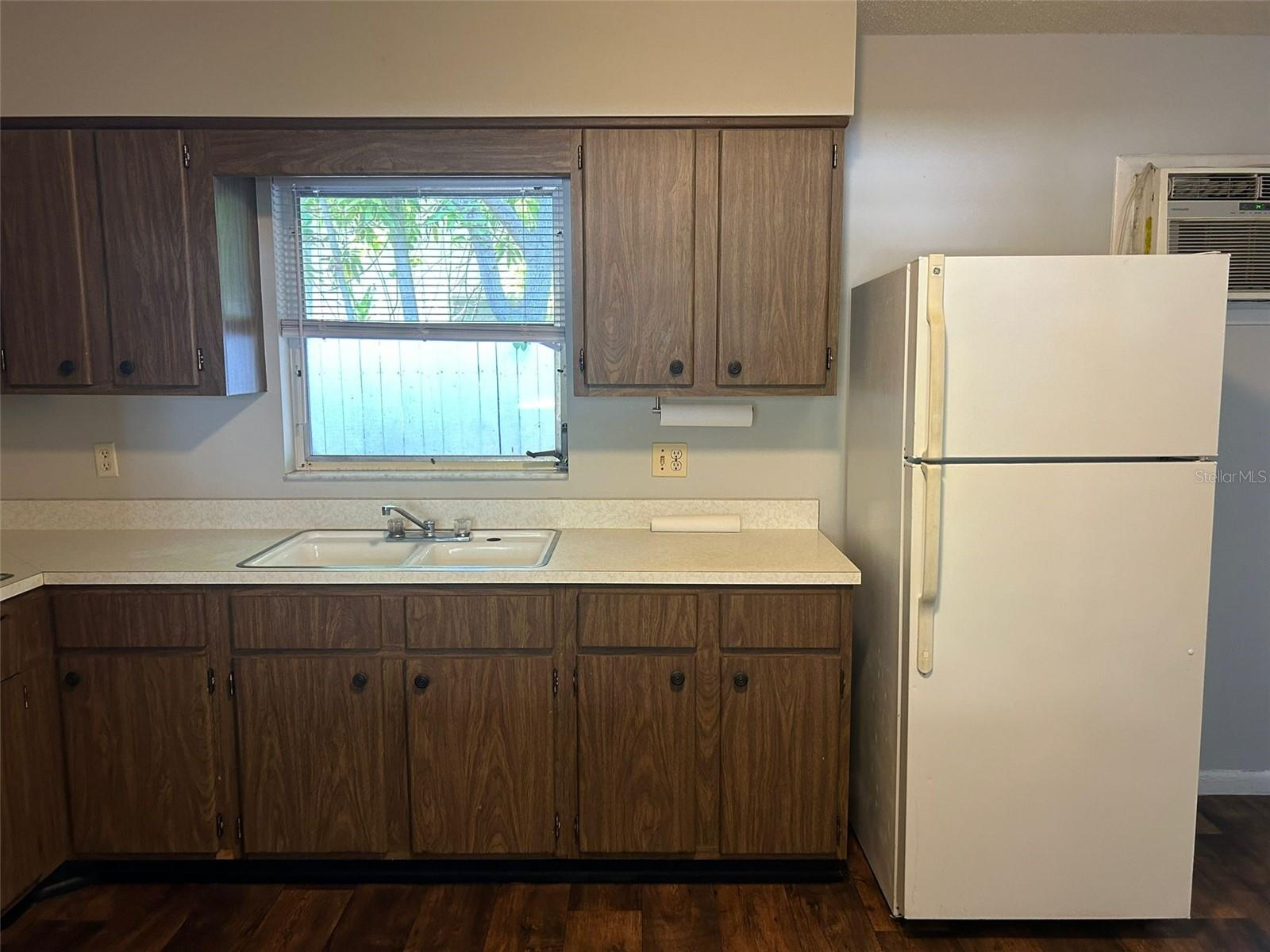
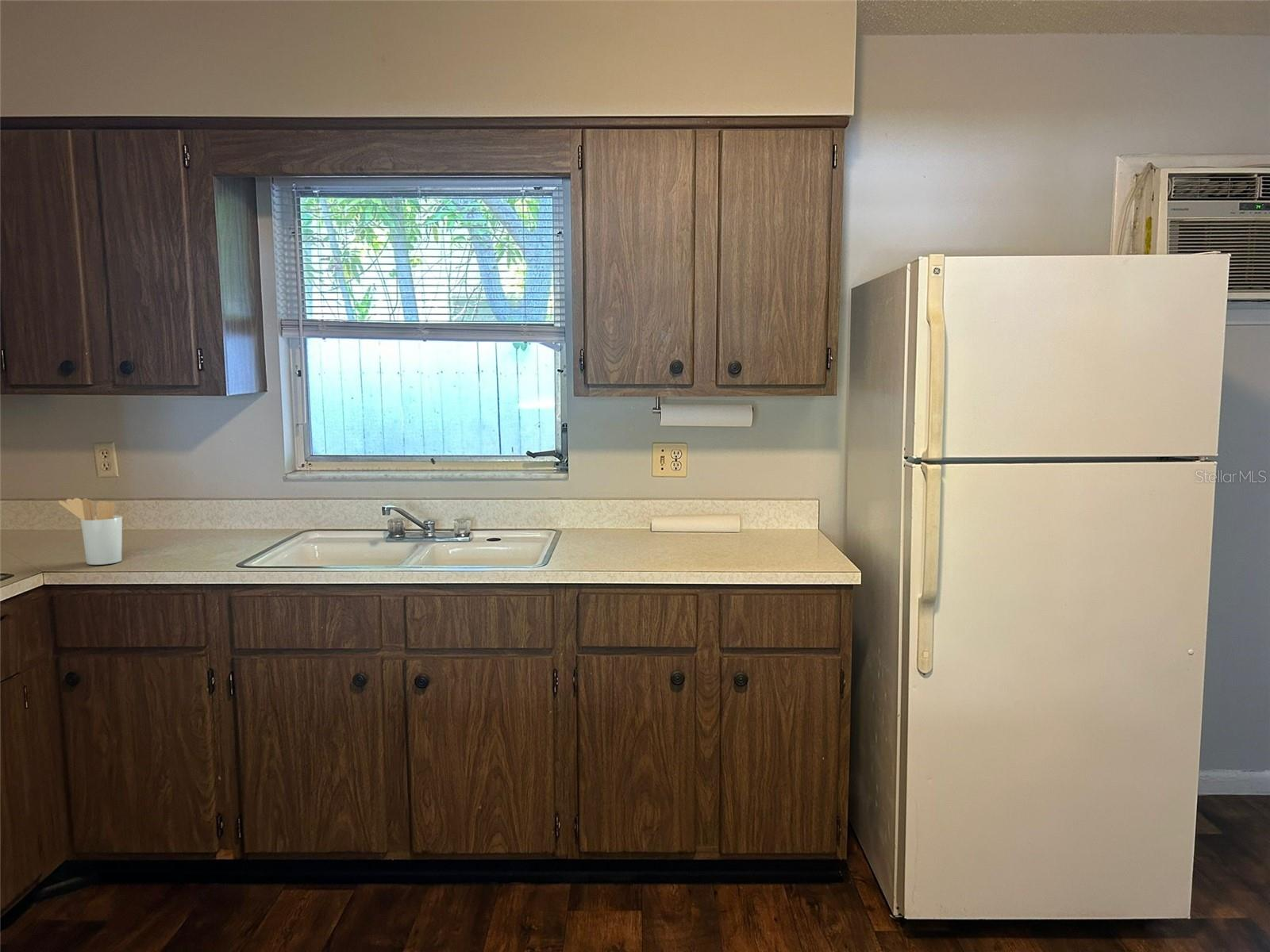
+ utensil holder (92, 529)
